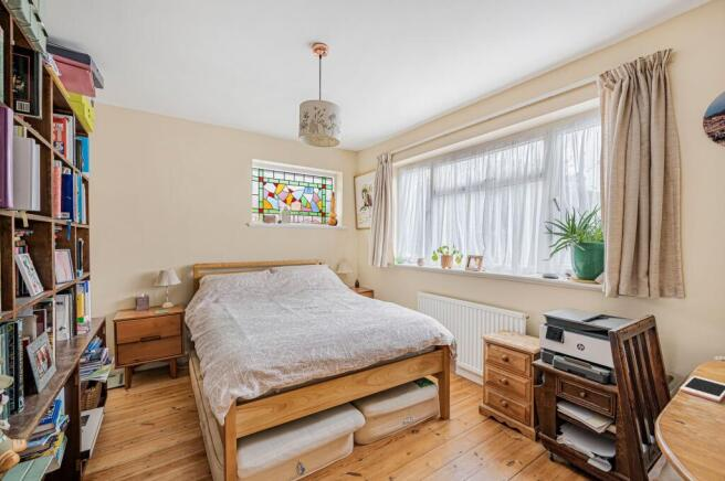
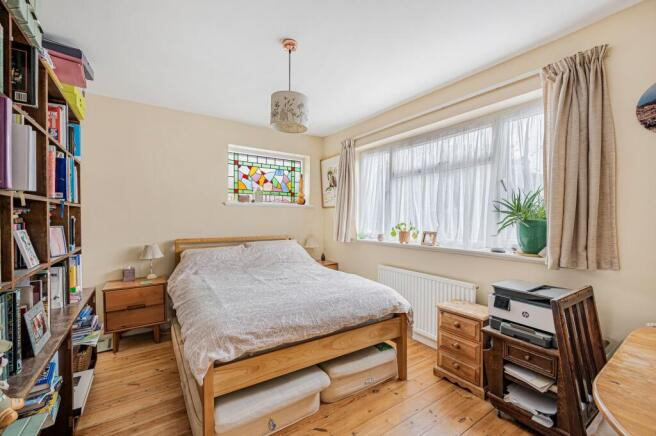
- cell phone (705, 387)
